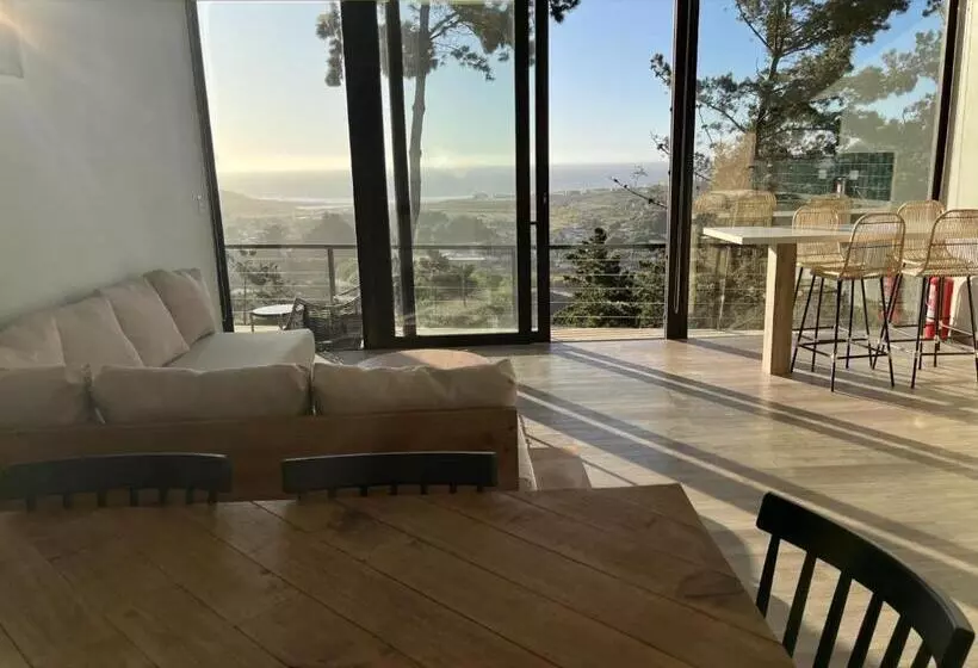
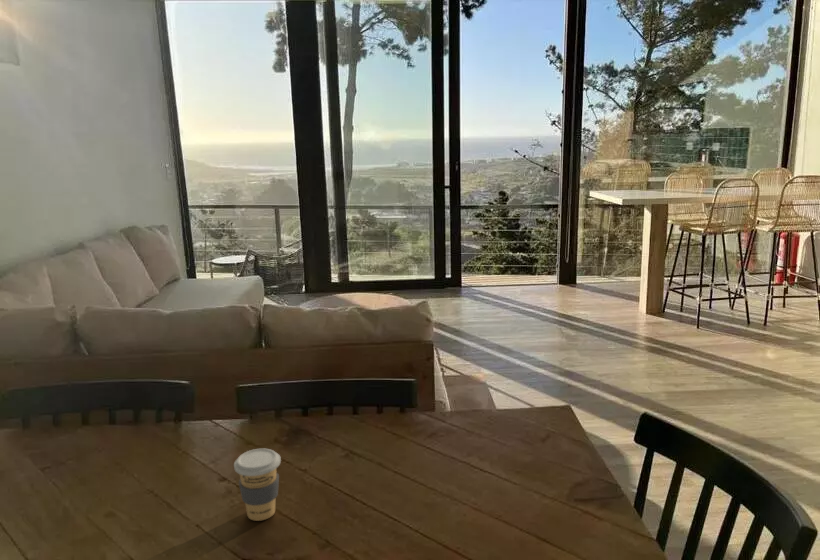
+ coffee cup (259, 485)
